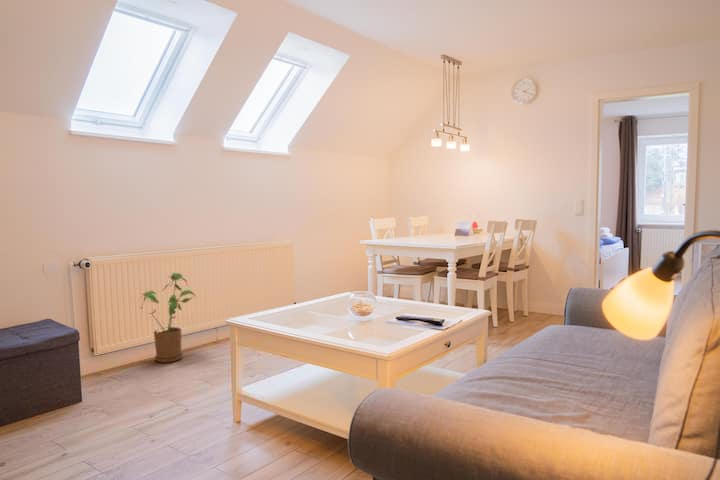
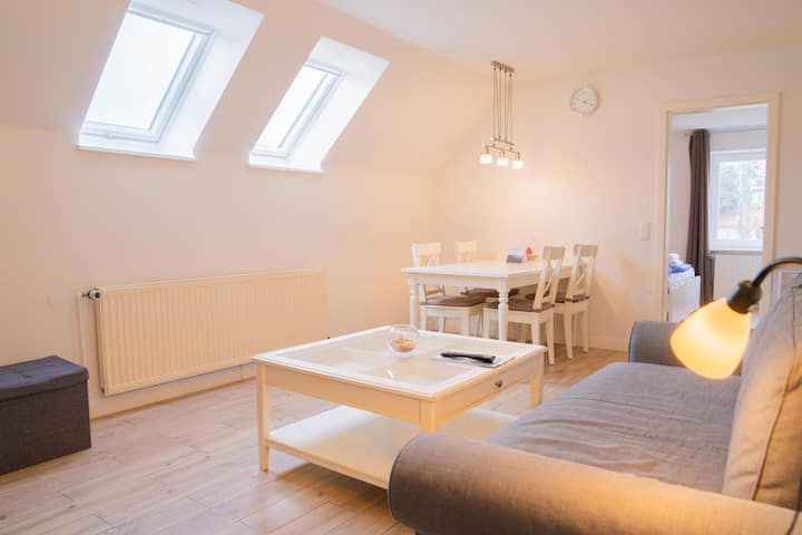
- house plant (171, 316)
